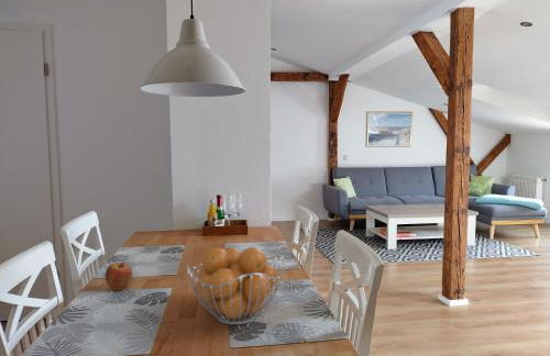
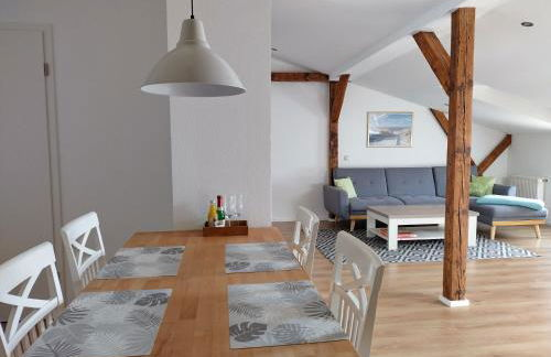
- apple (119, 274)
- fruit basket (237, 281)
